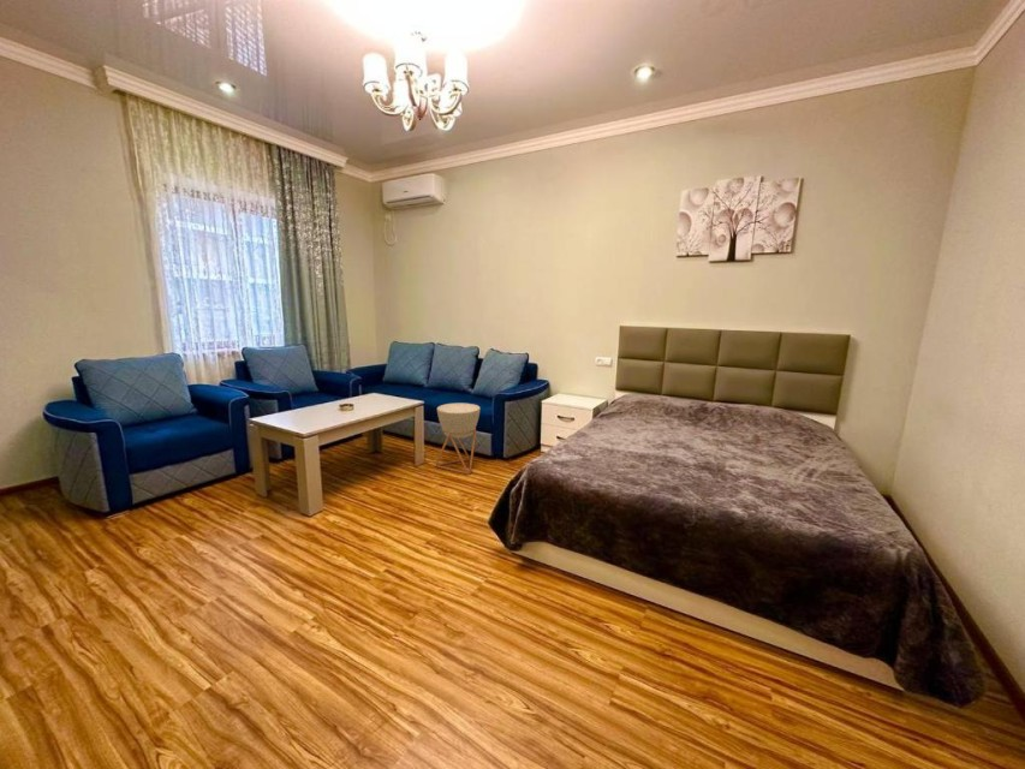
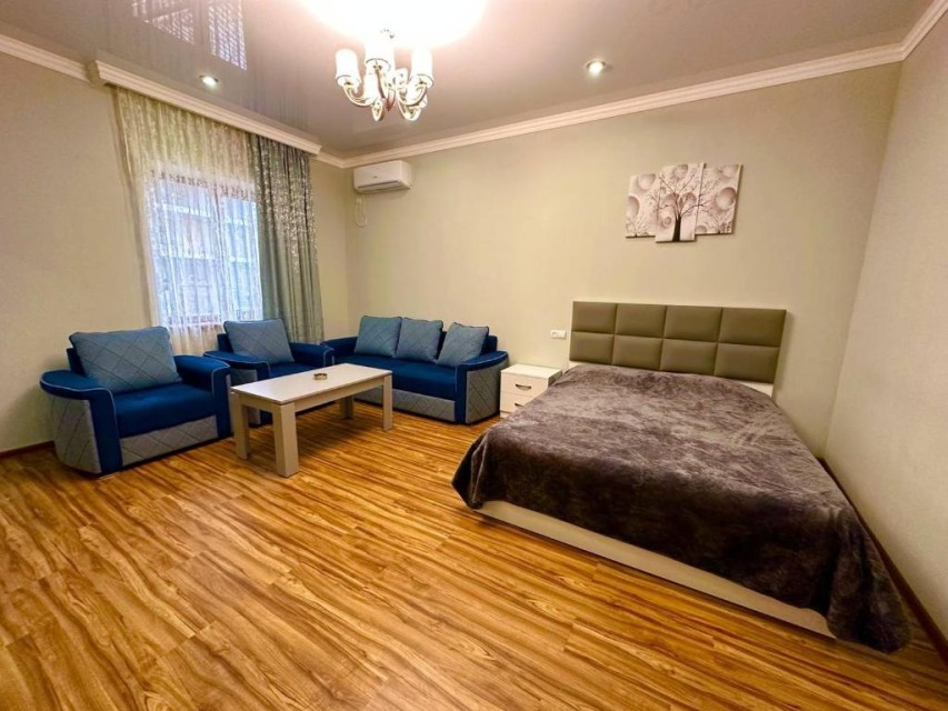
- planter (458, 437)
